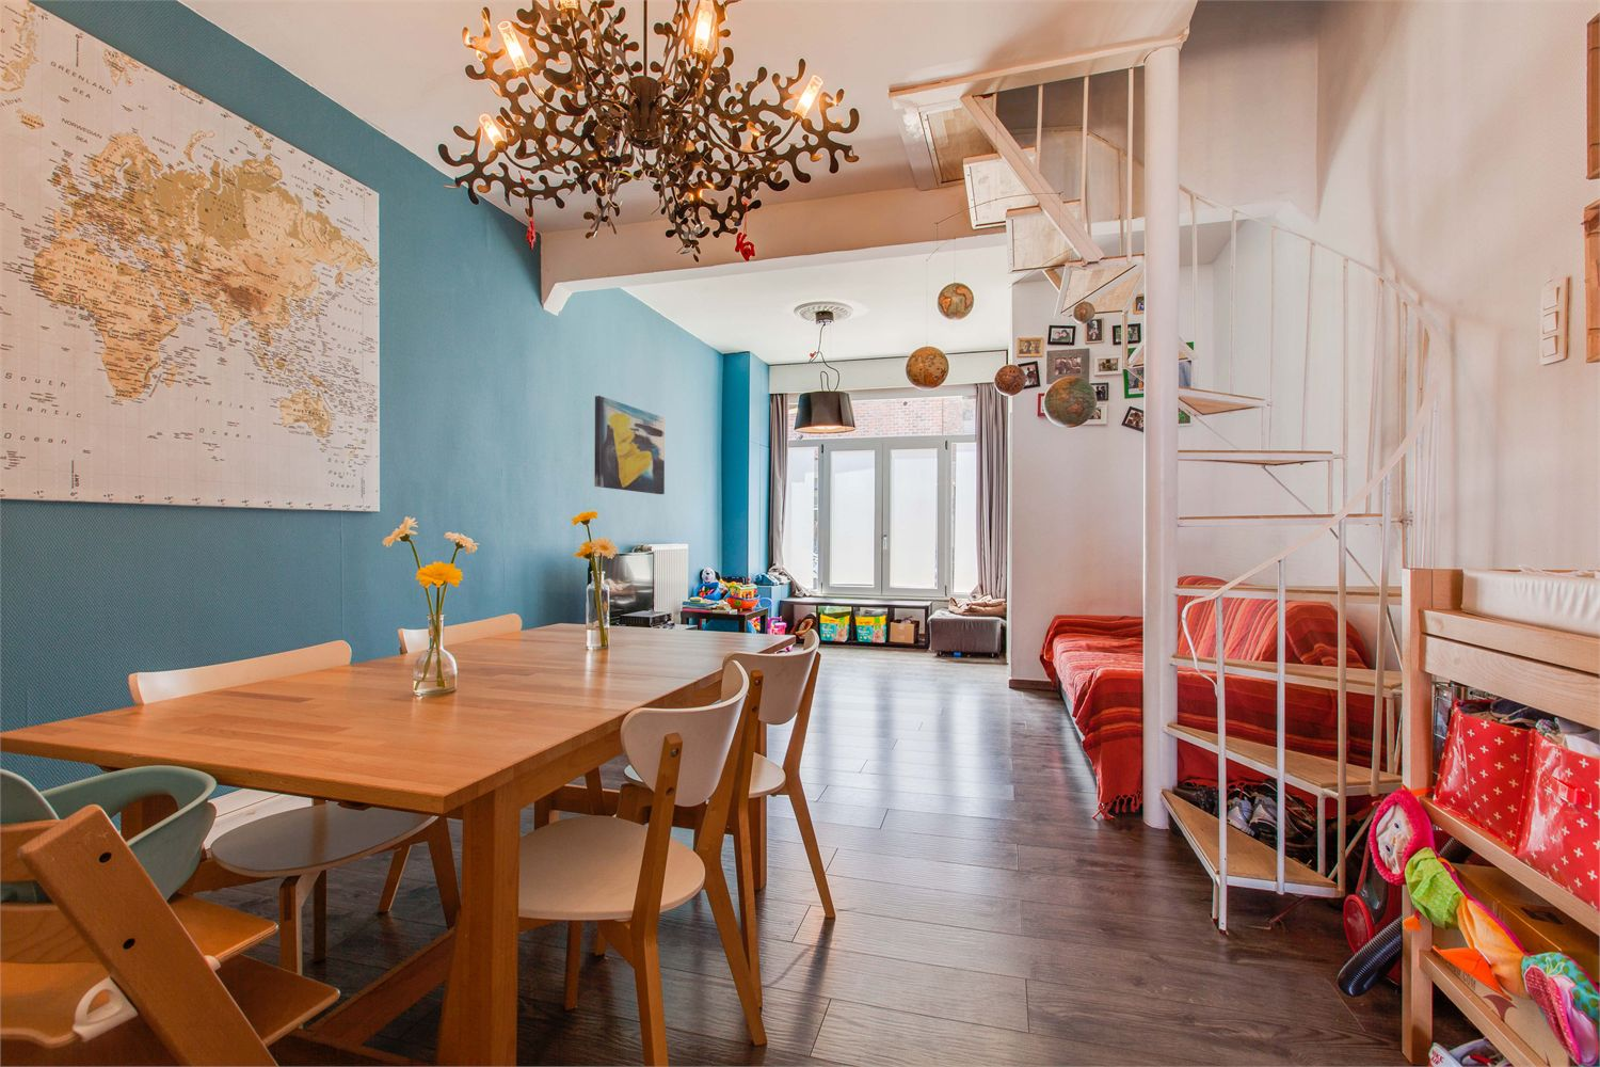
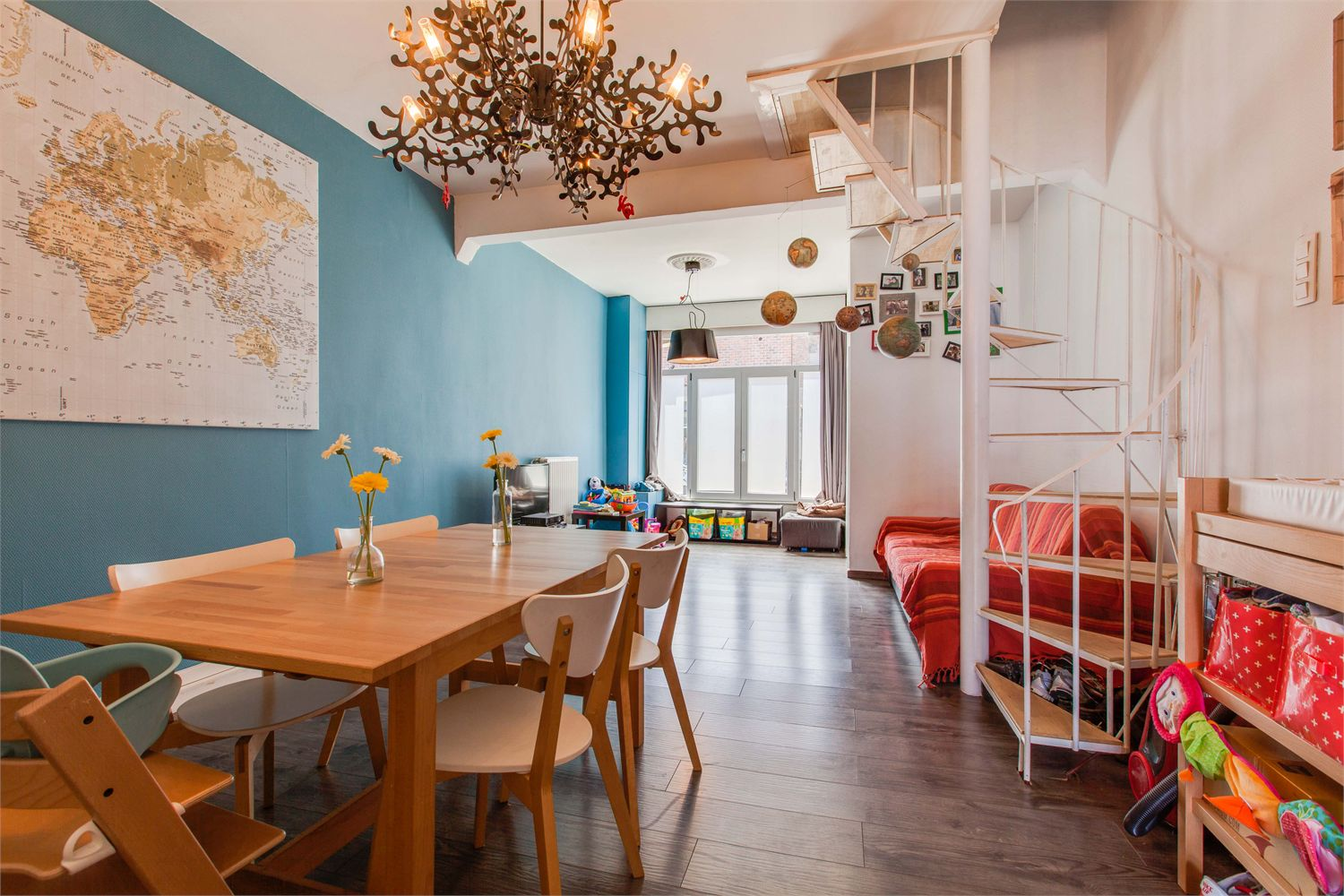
- wall art (631, 449)
